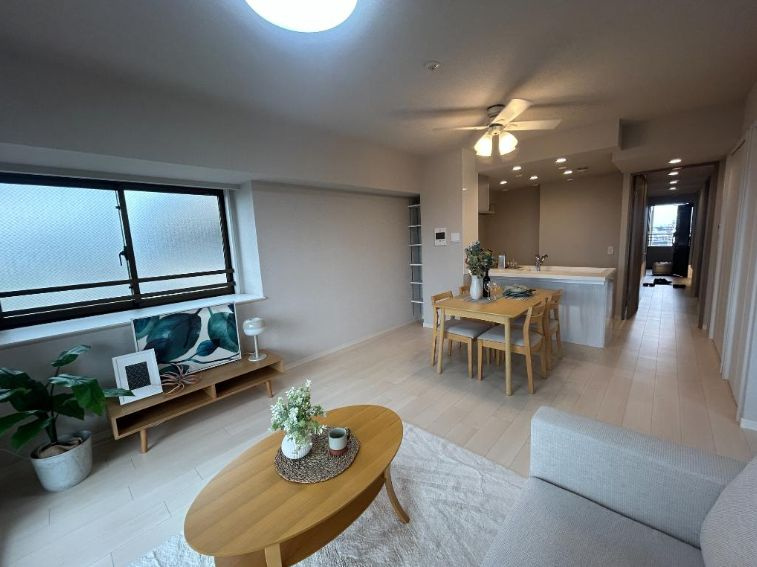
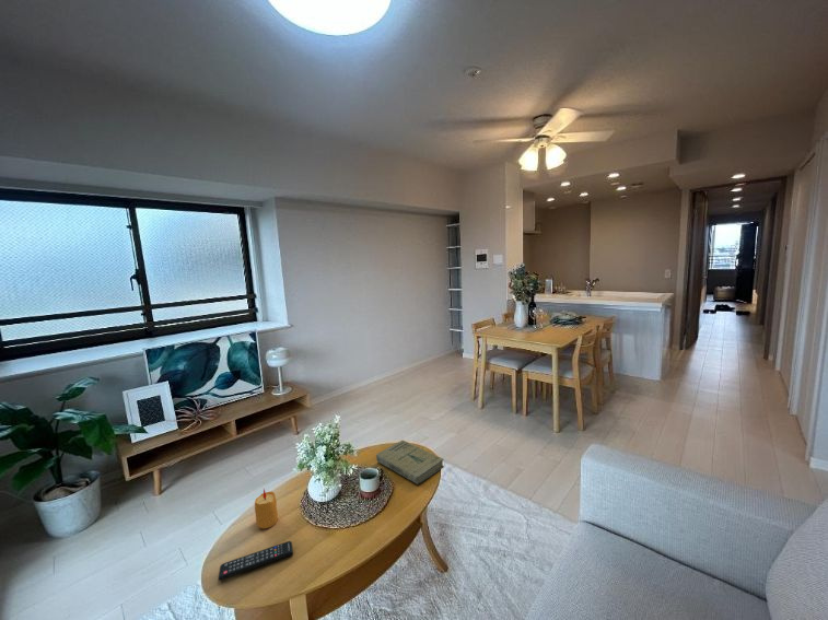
+ book (409, 460)
+ candle (265, 504)
+ remote control (257, 560)
